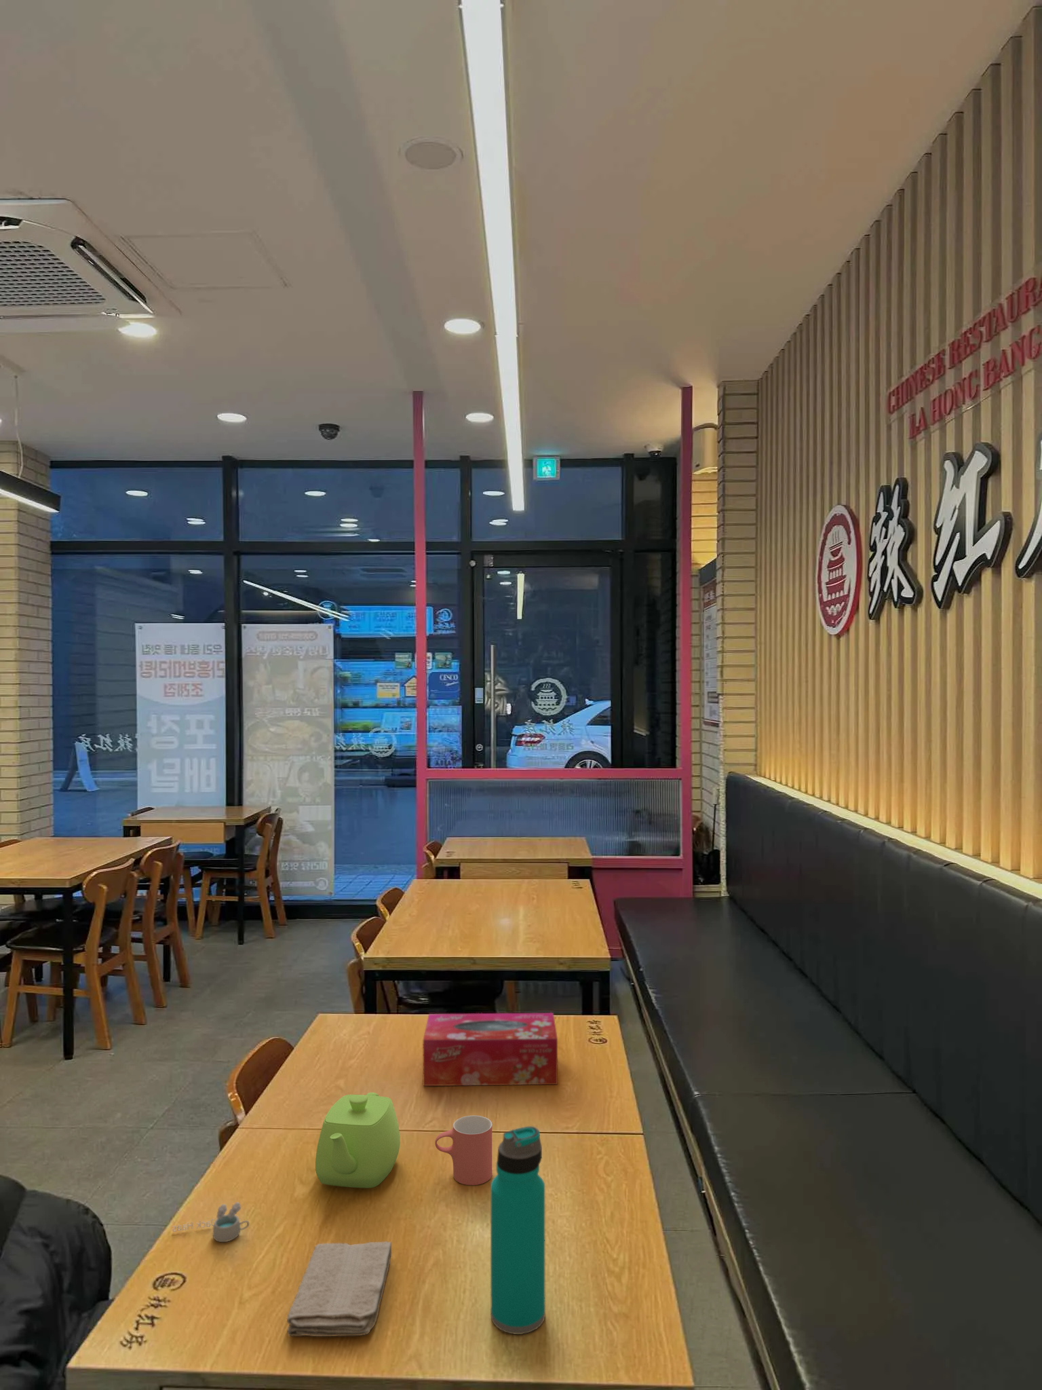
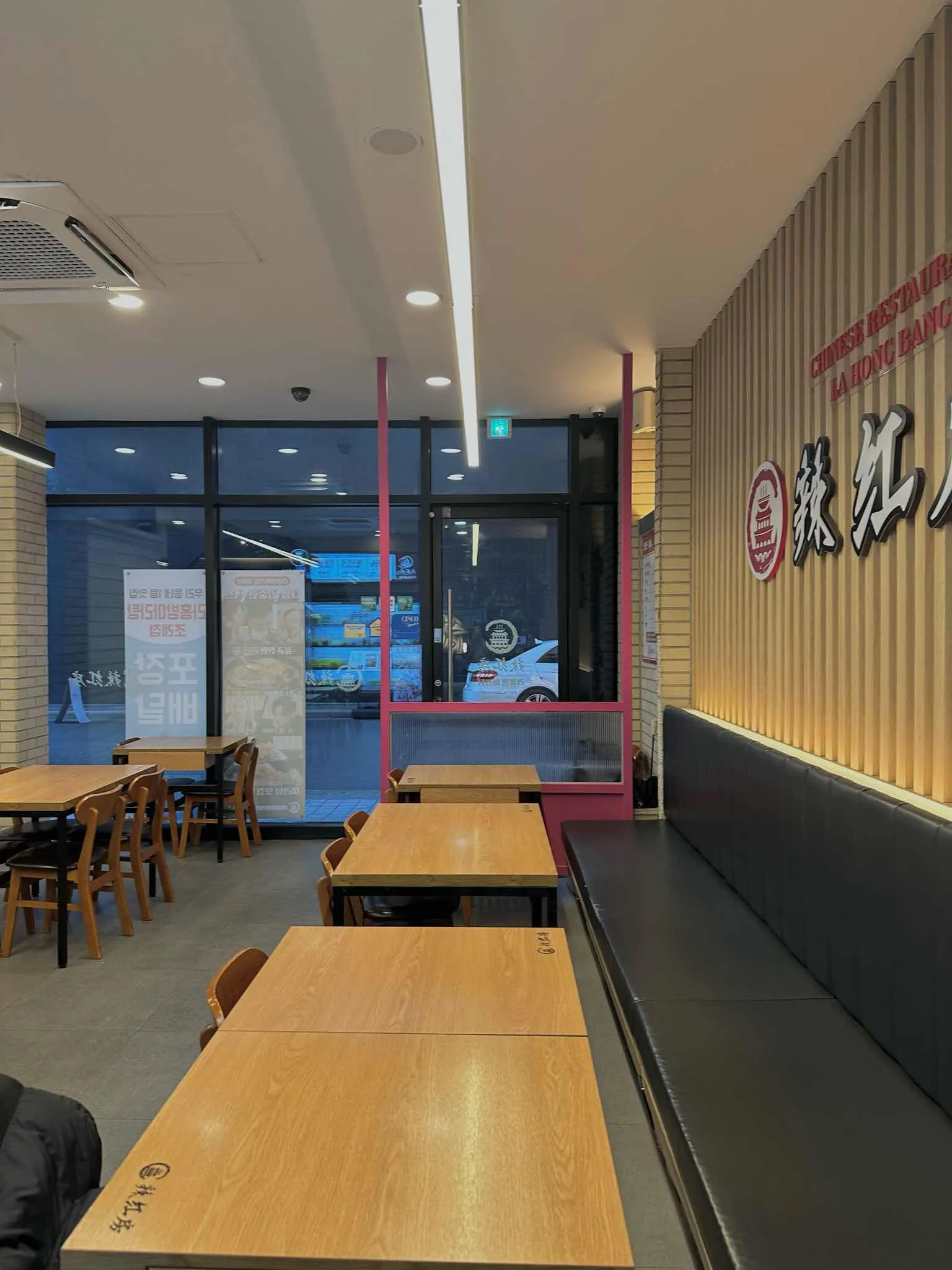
- cup (463, 1149)
- water bottle (518, 1224)
- cup (210, 1221)
- teapot (356, 1139)
- tissue box (490, 1047)
- washcloth (341, 1284)
